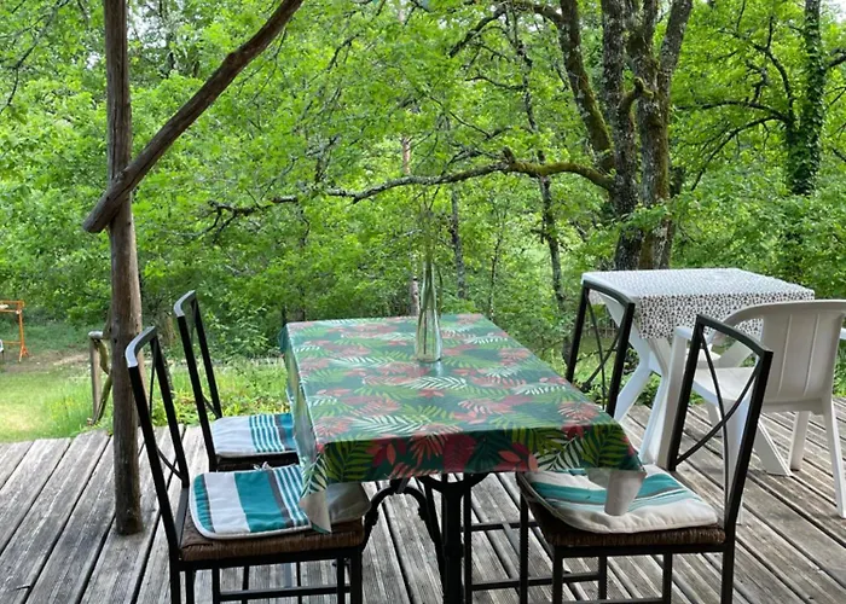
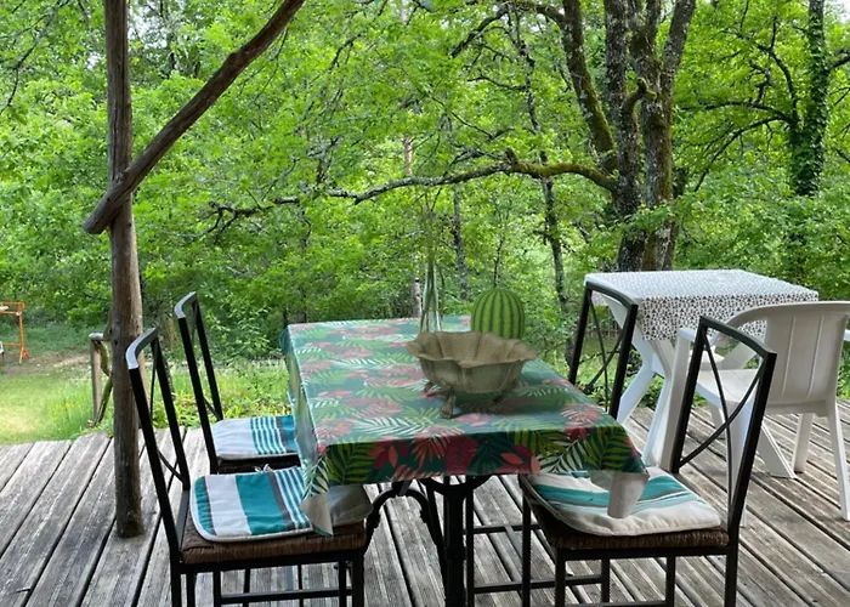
+ fruit (497, 320)
+ decorative bowl (469, 371)
